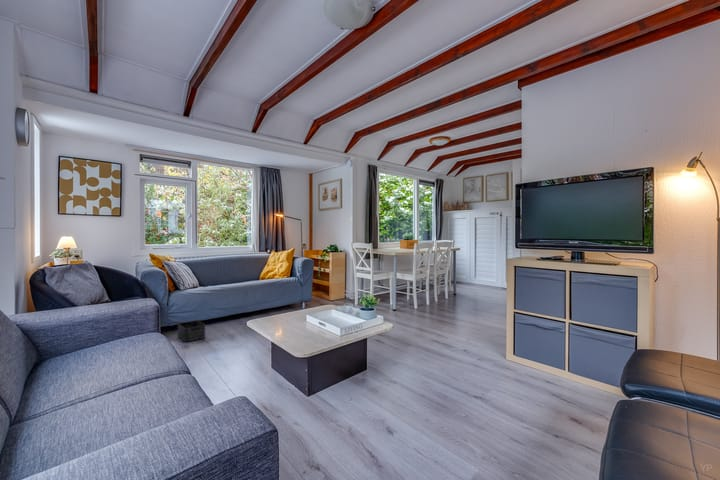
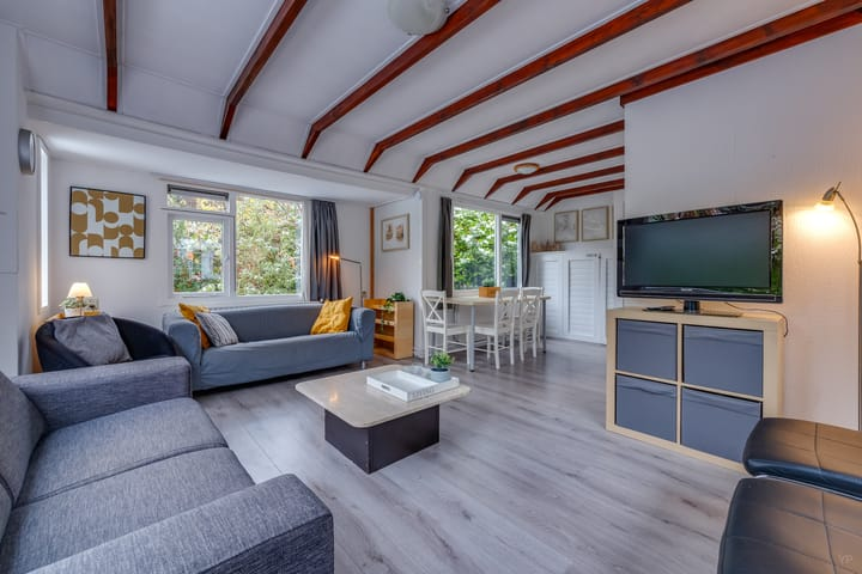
- storage bin (191, 330)
